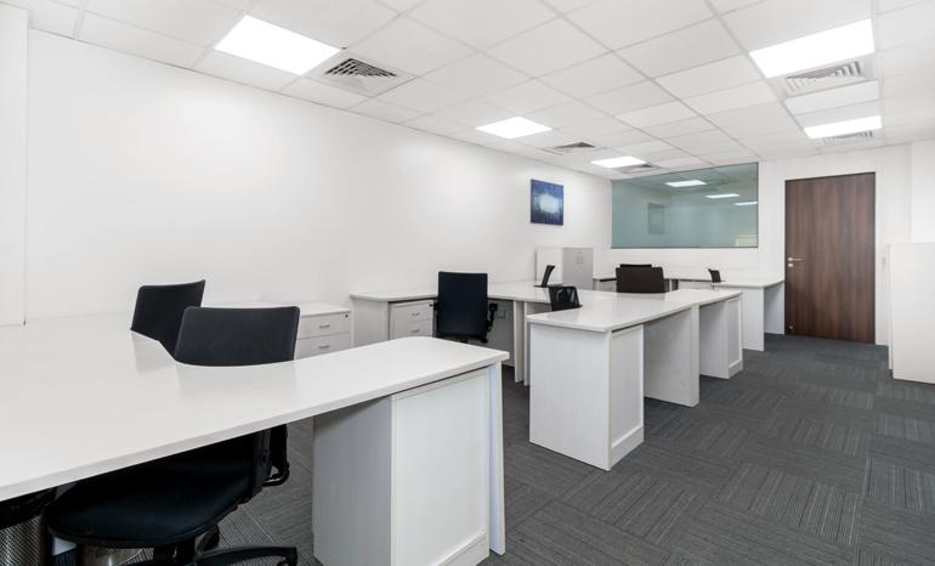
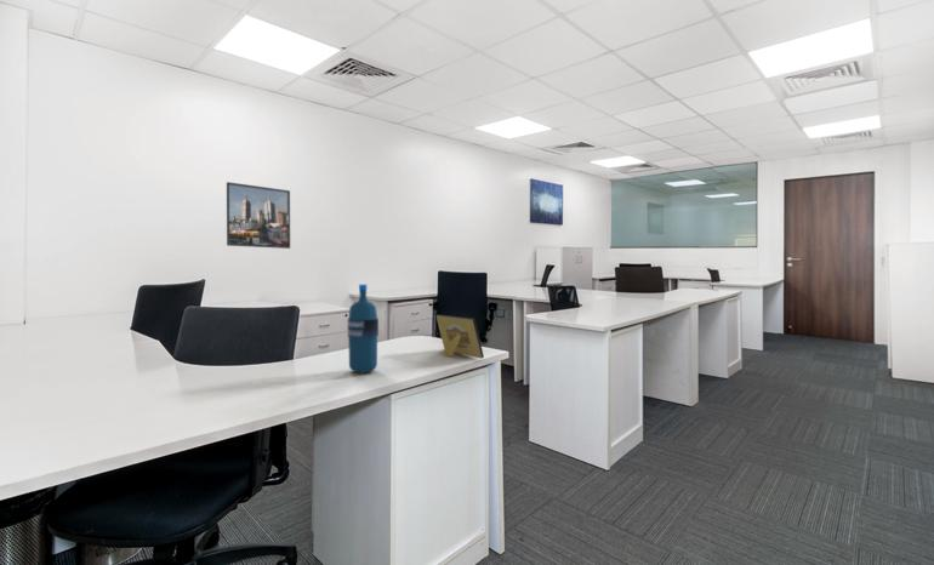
+ picture frame (455, 336)
+ water bottle (363, 327)
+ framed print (260, 216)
